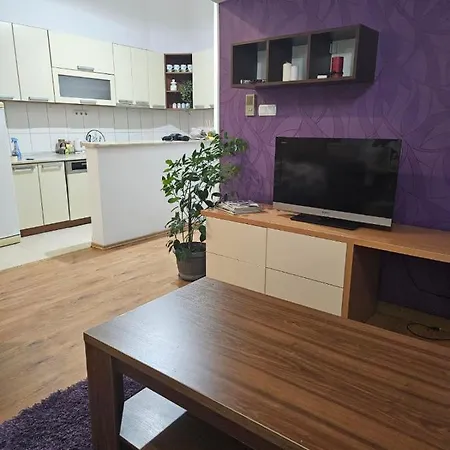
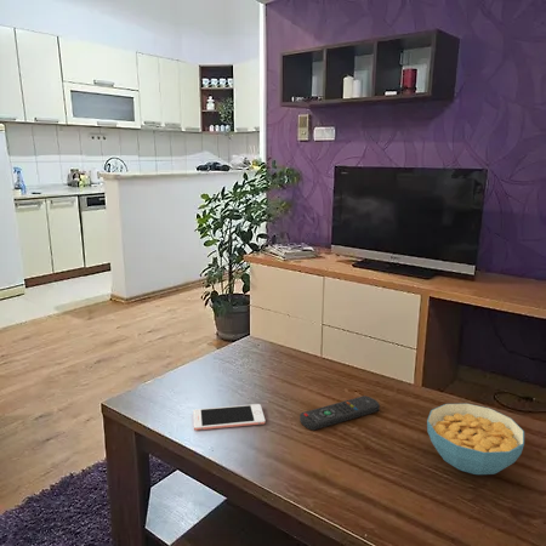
+ cell phone (228, 416)
+ remote control (340, 411)
+ cereal bowl (472, 445)
